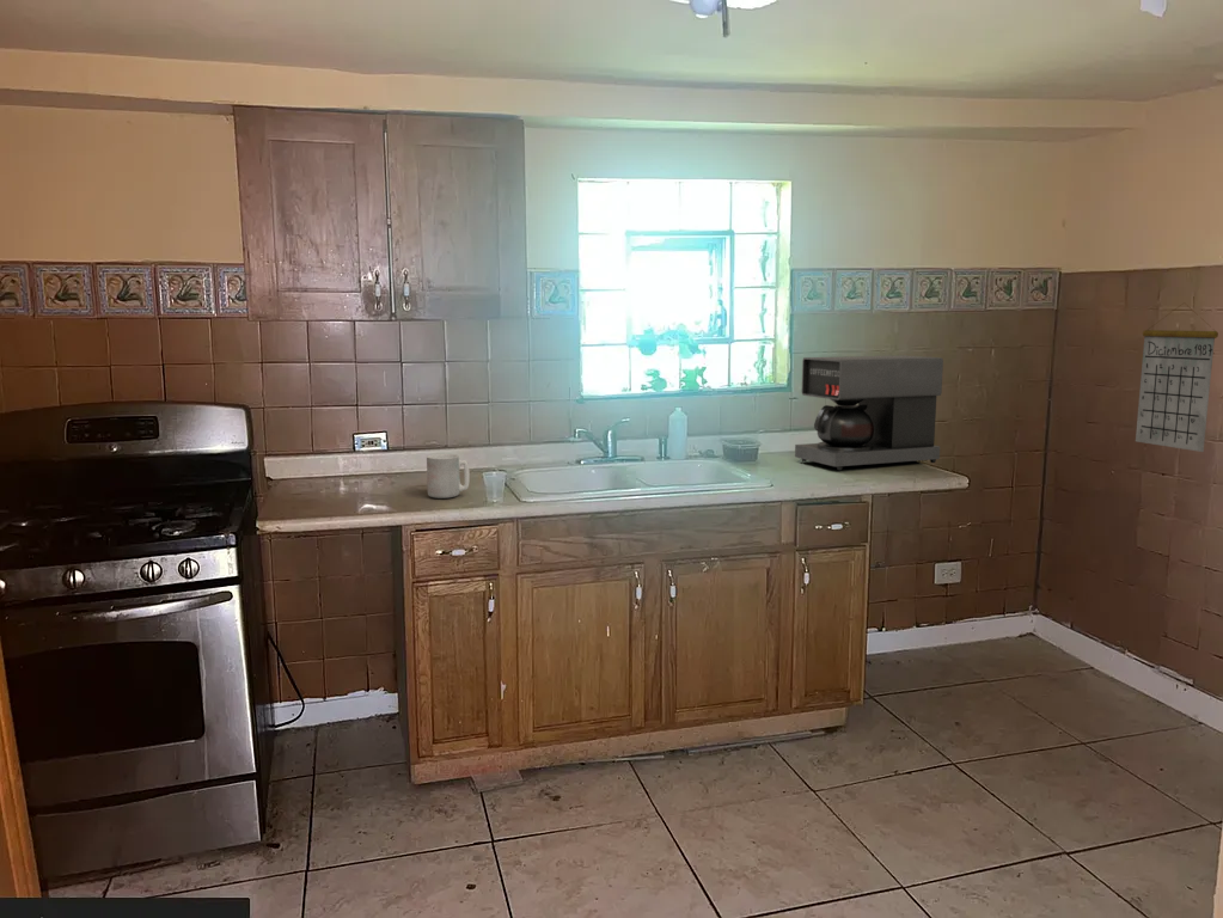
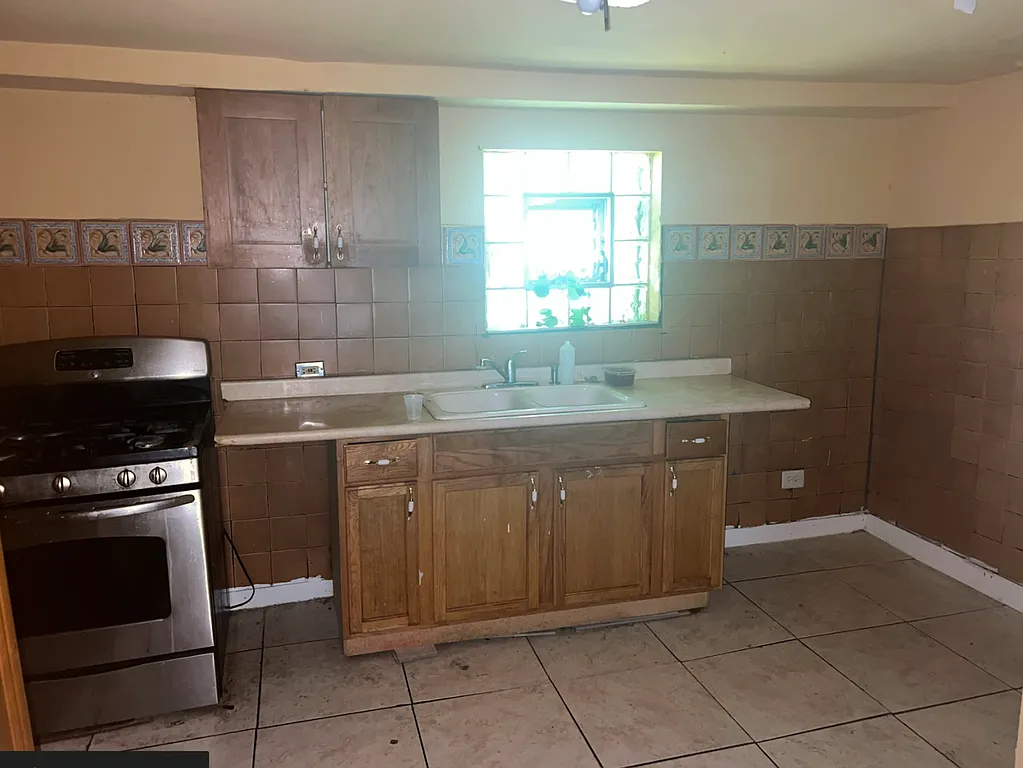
- coffee maker (869, 410)
- mug (447, 476)
- calendar (1174, 375)
